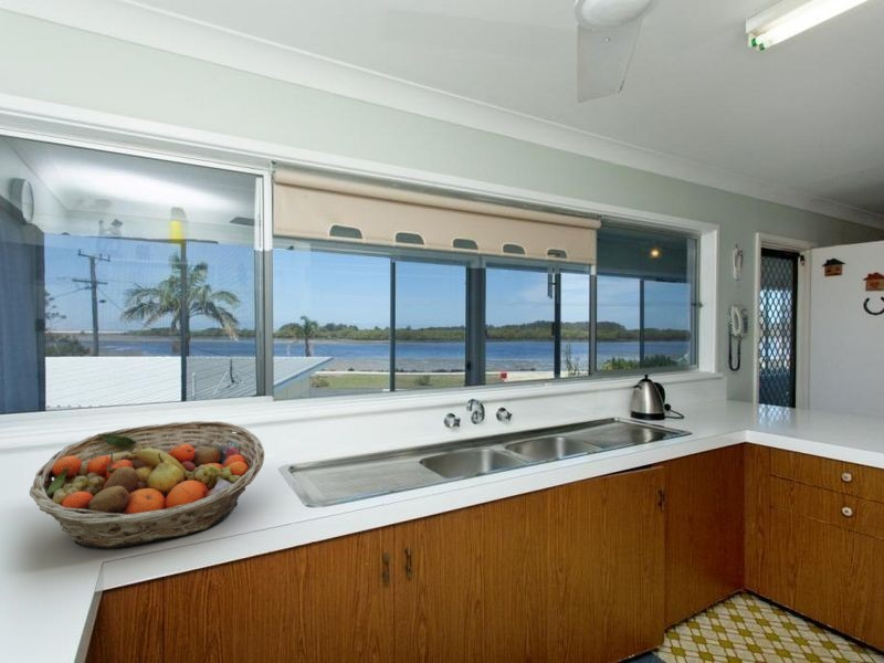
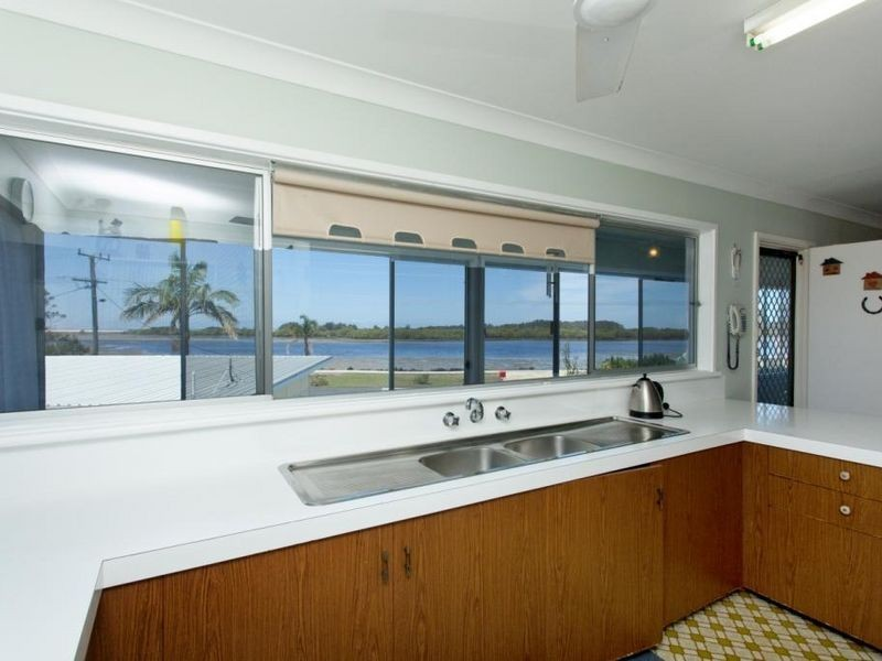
- fruit basket (160, 476)
